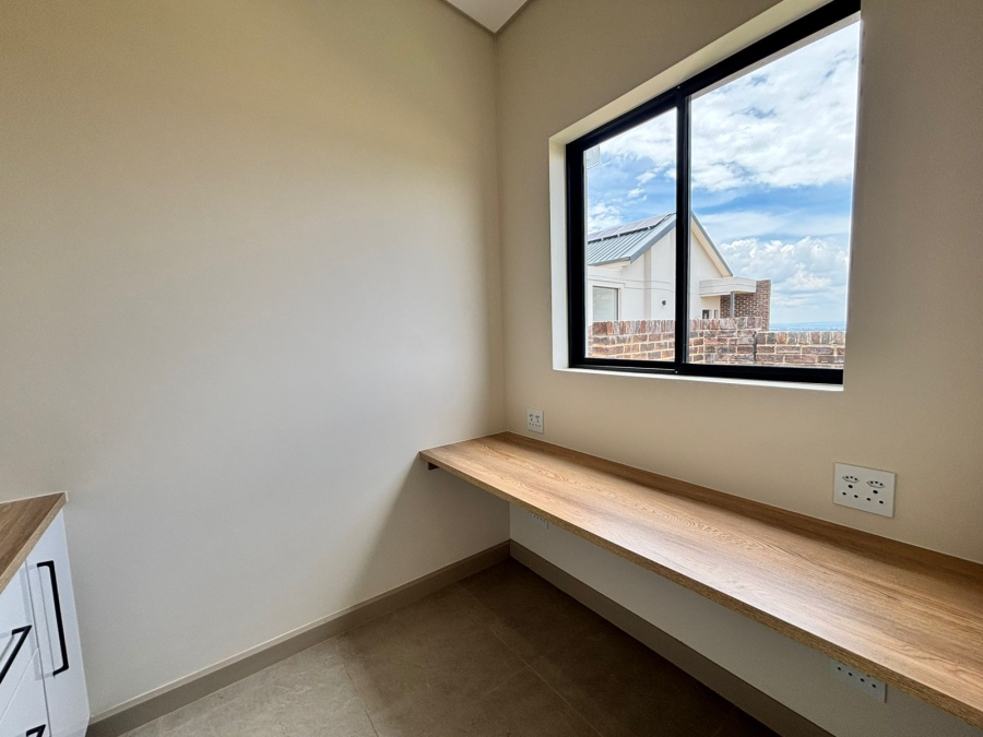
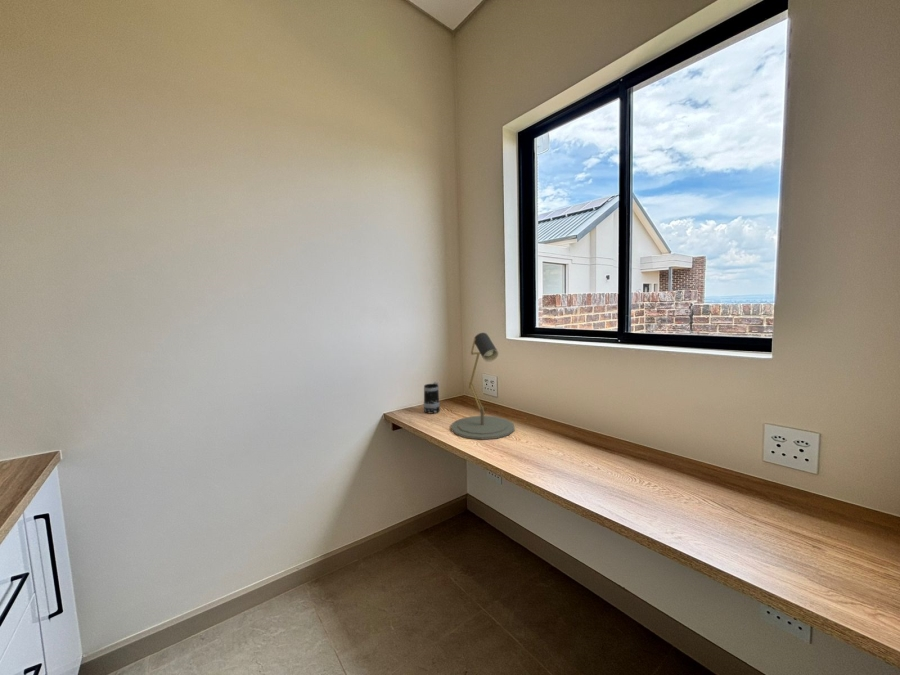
+ mug (433, 397)
+ desk lamp (473, 376)
